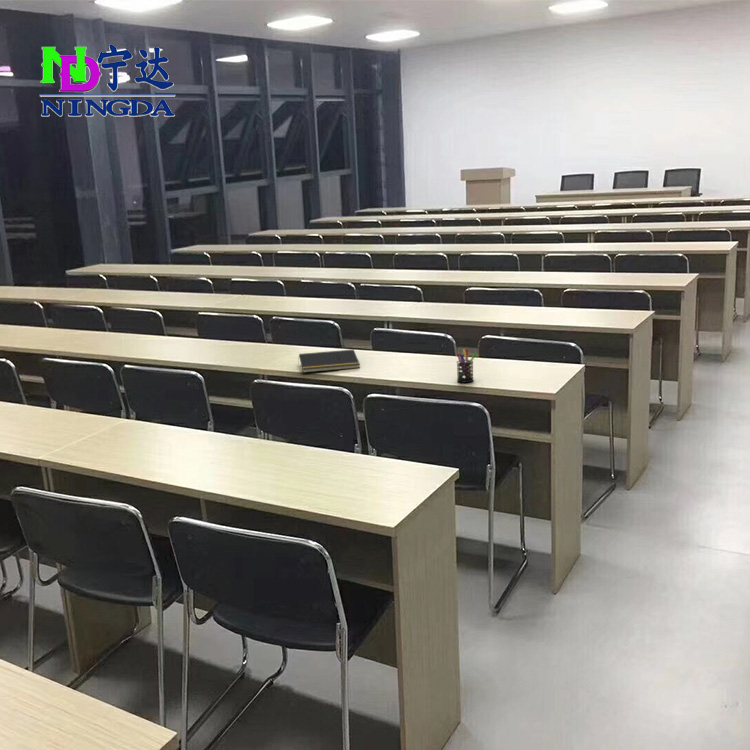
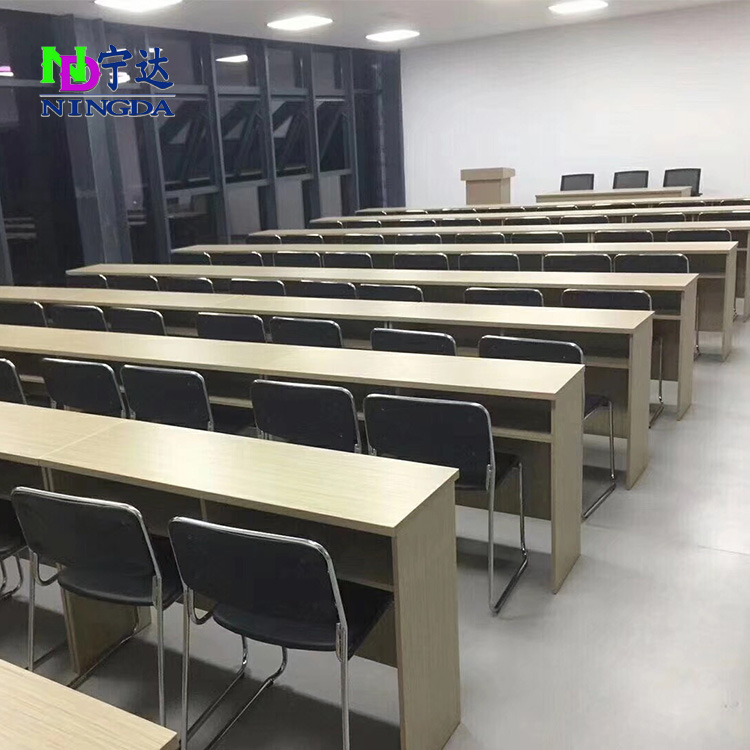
- pen holder (467, 364)
- notepad (329, 360)
